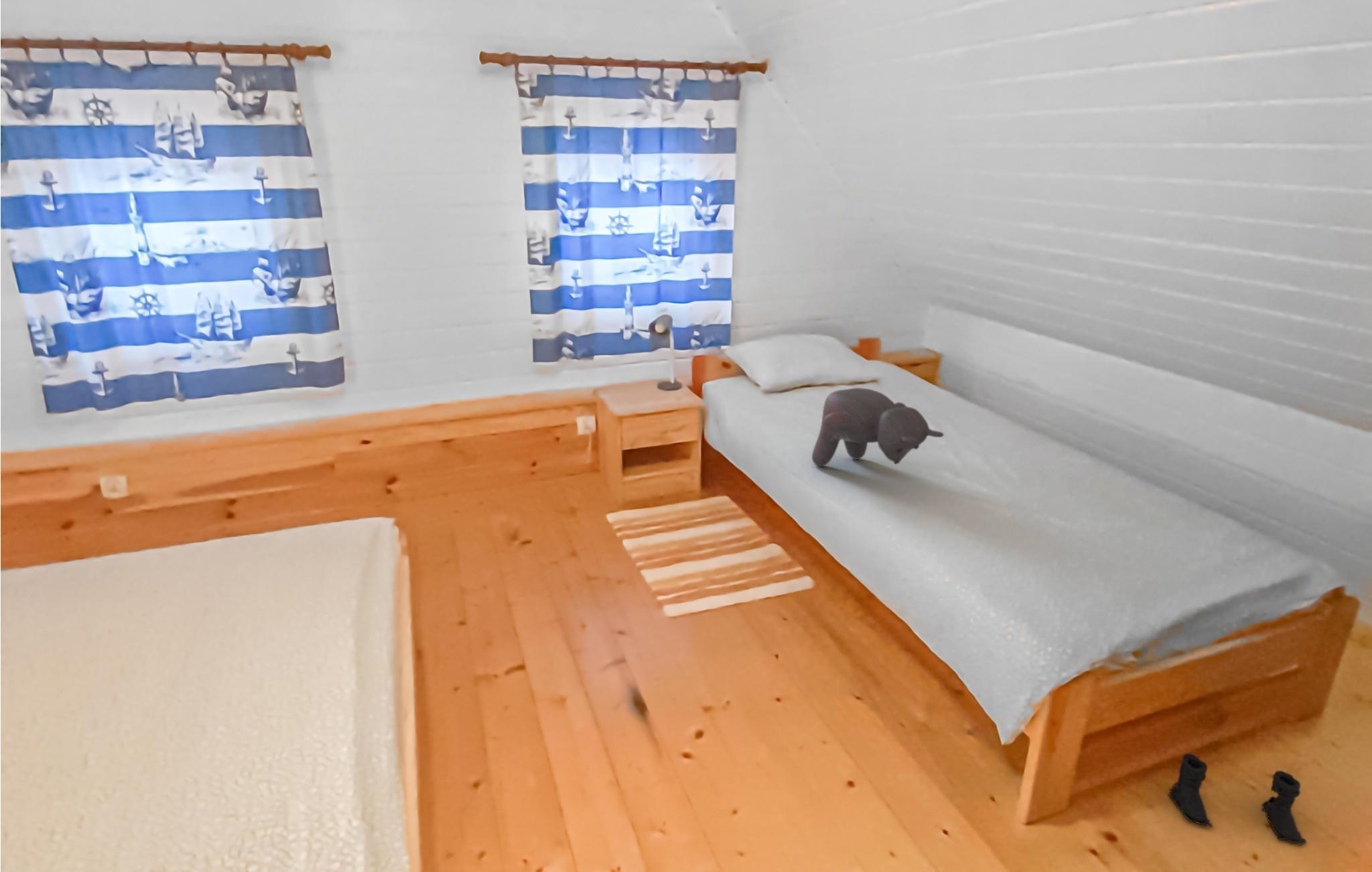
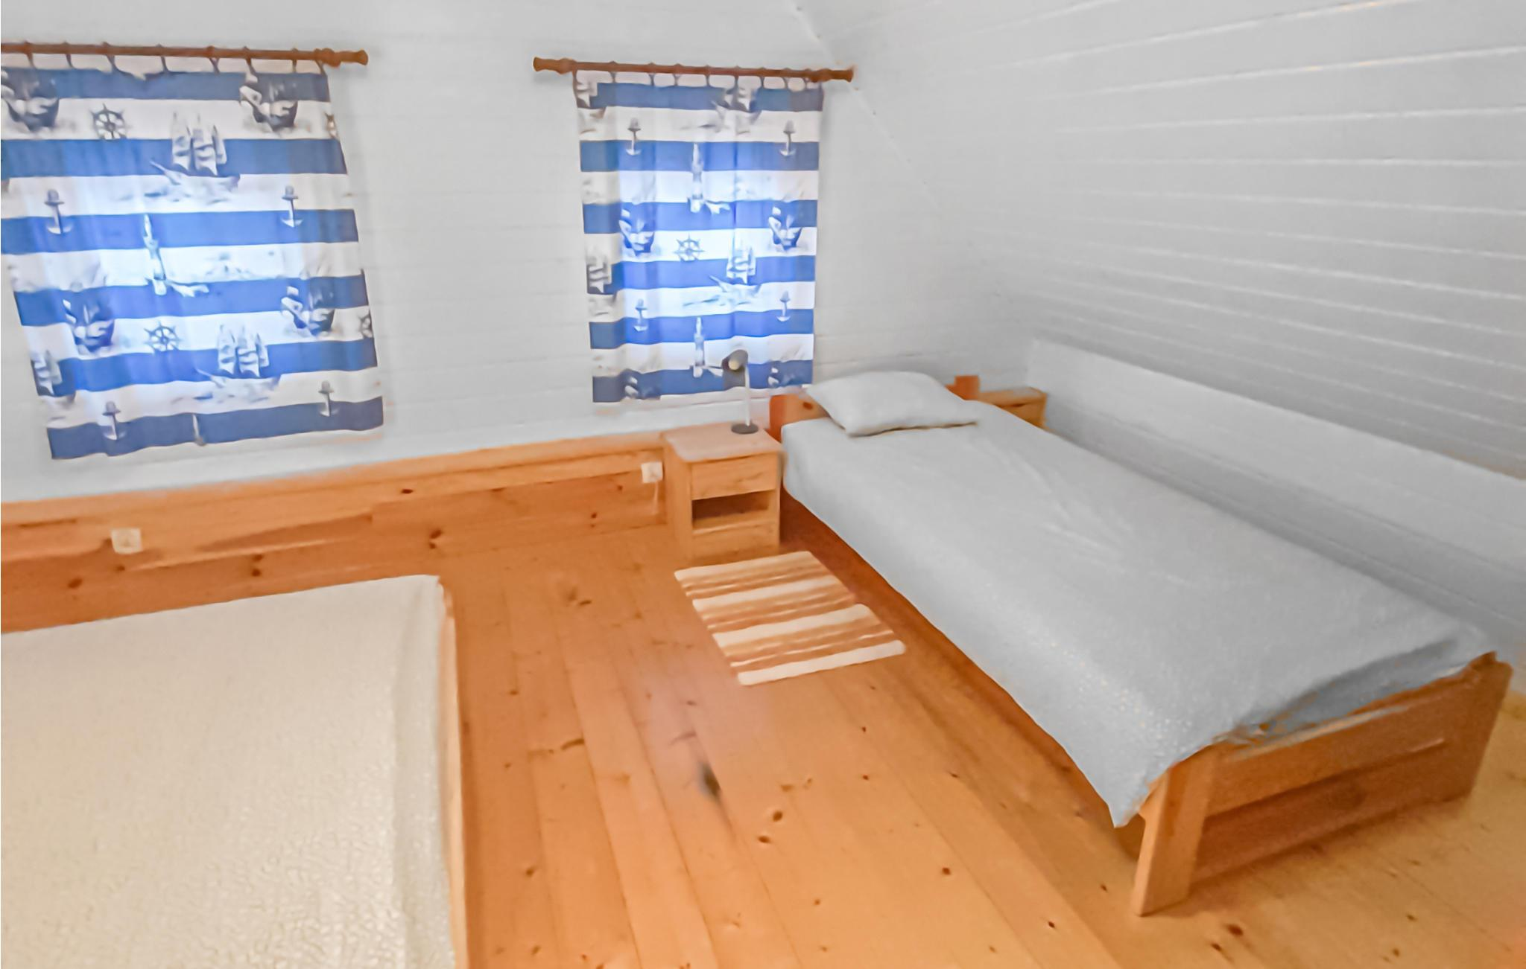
- teddy bear (877, 439)
- boots (1261, 804)
